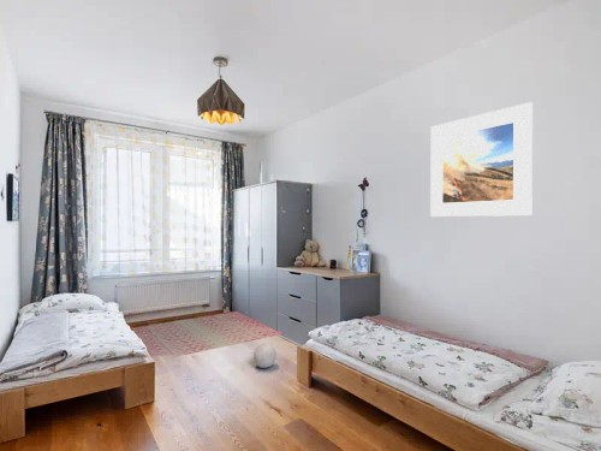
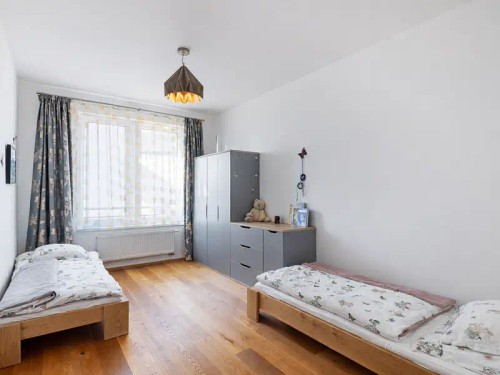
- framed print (475, 166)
- rug (201, 331)
- ball (264, 355)
